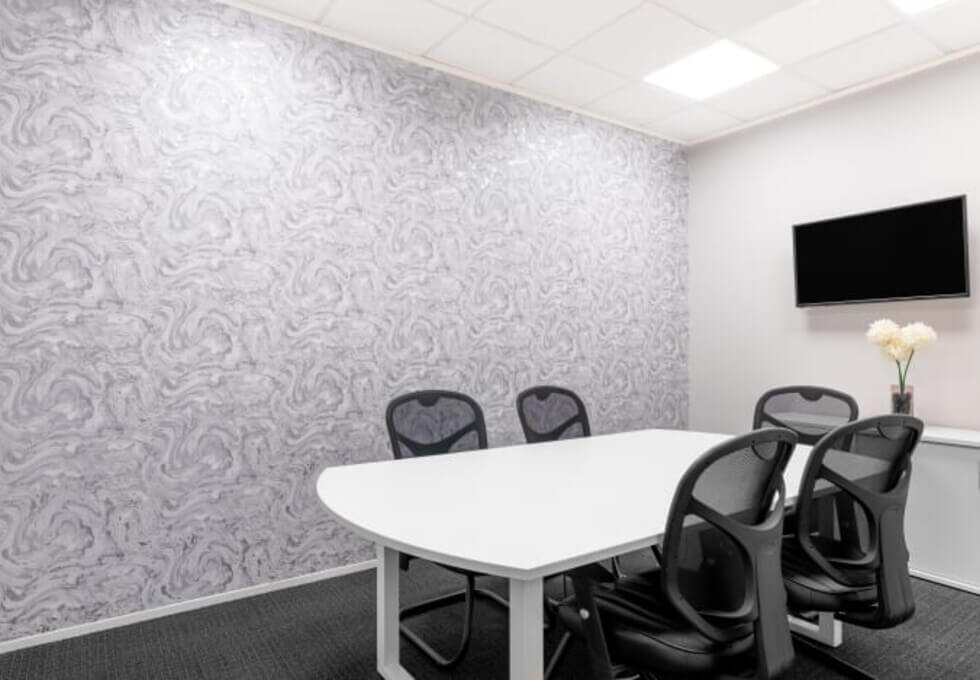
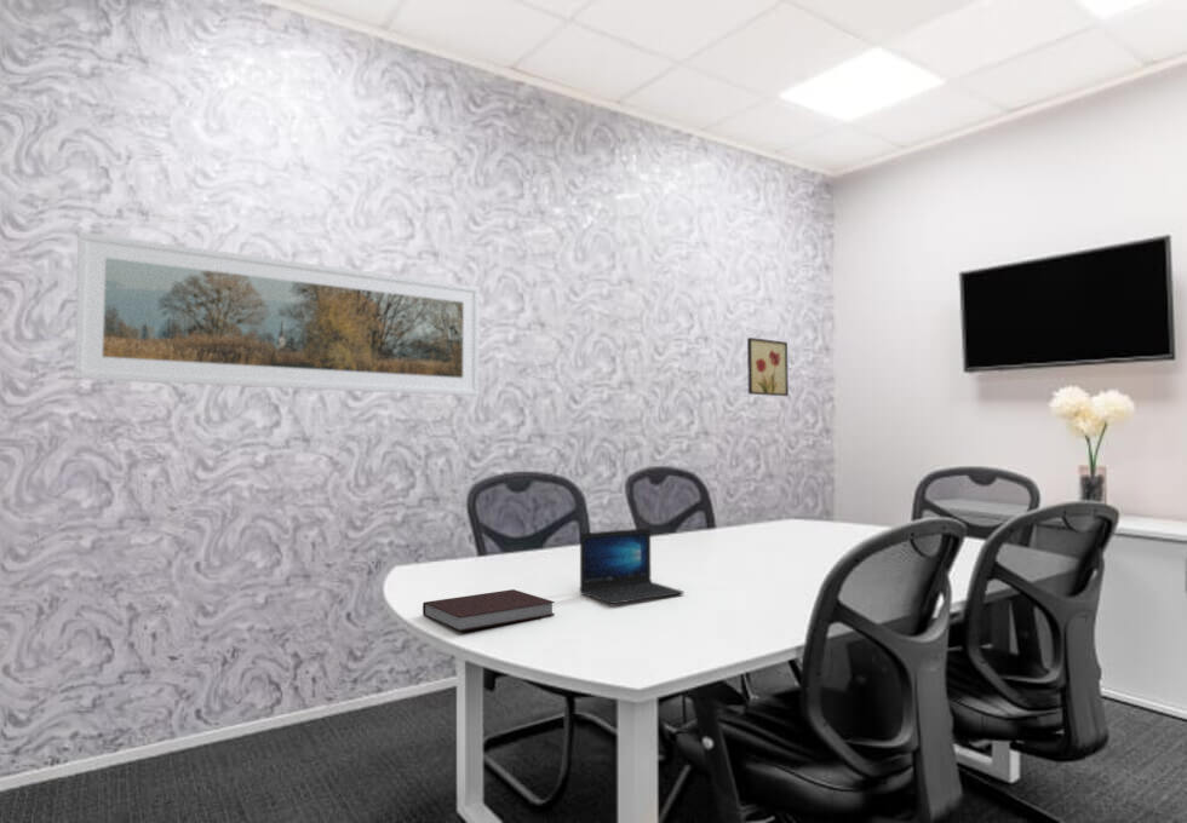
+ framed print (306, 326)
+ notebook (488, 608)
+ laptop (631, 563)
+ wall art (767, 367)
